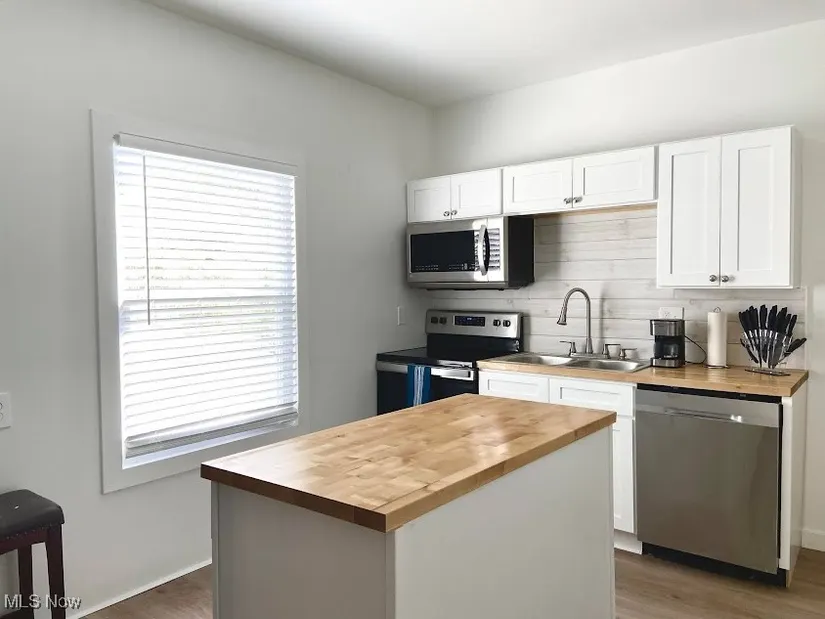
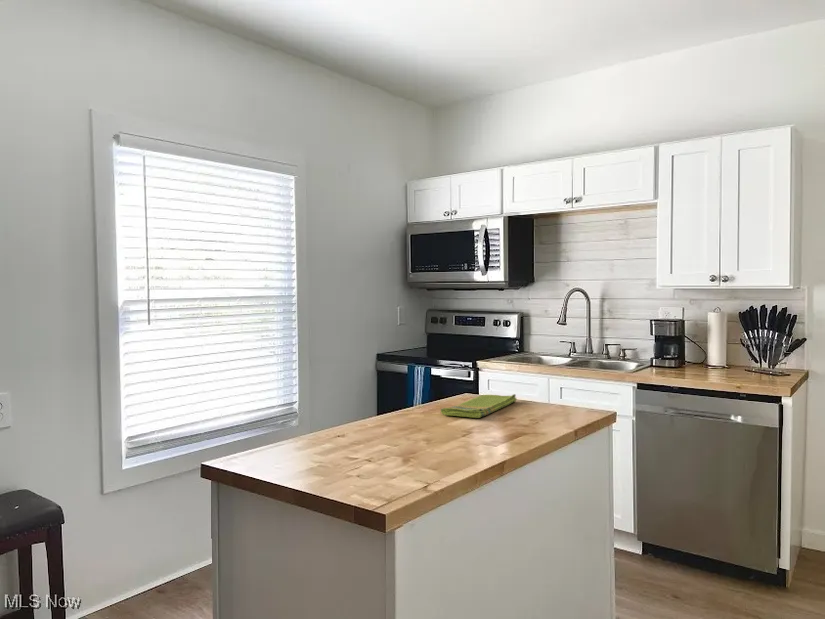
+ dish towel (480, 403)
